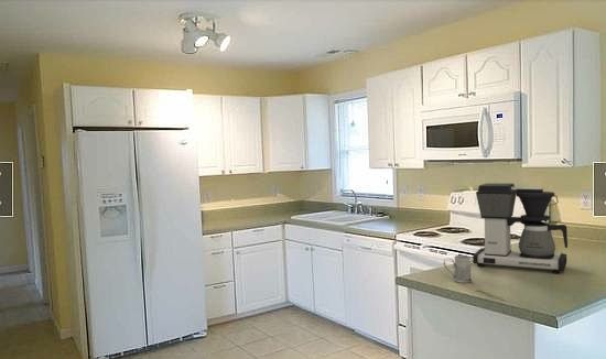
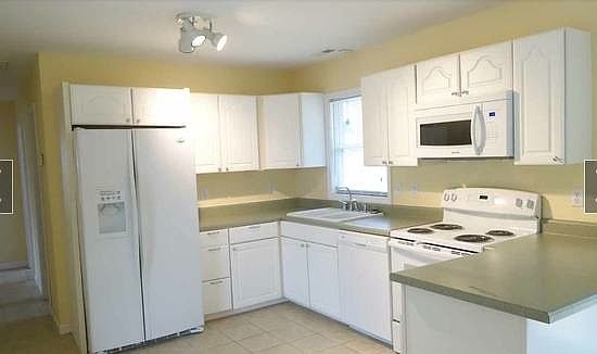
- mug (457, 268)
- coffee maker (521, 222)
